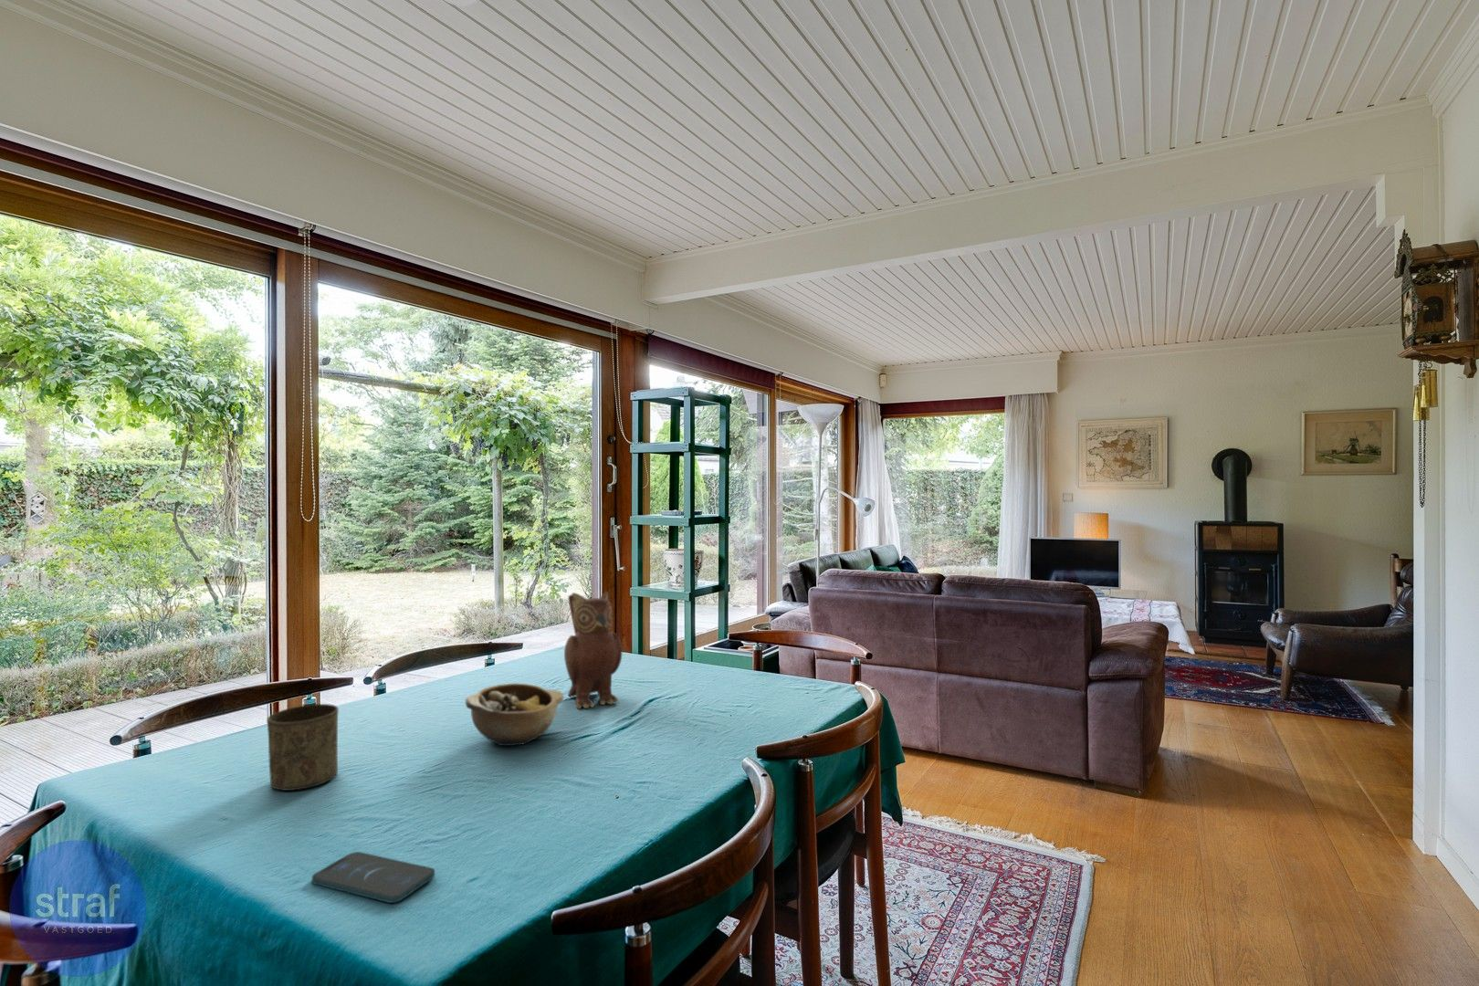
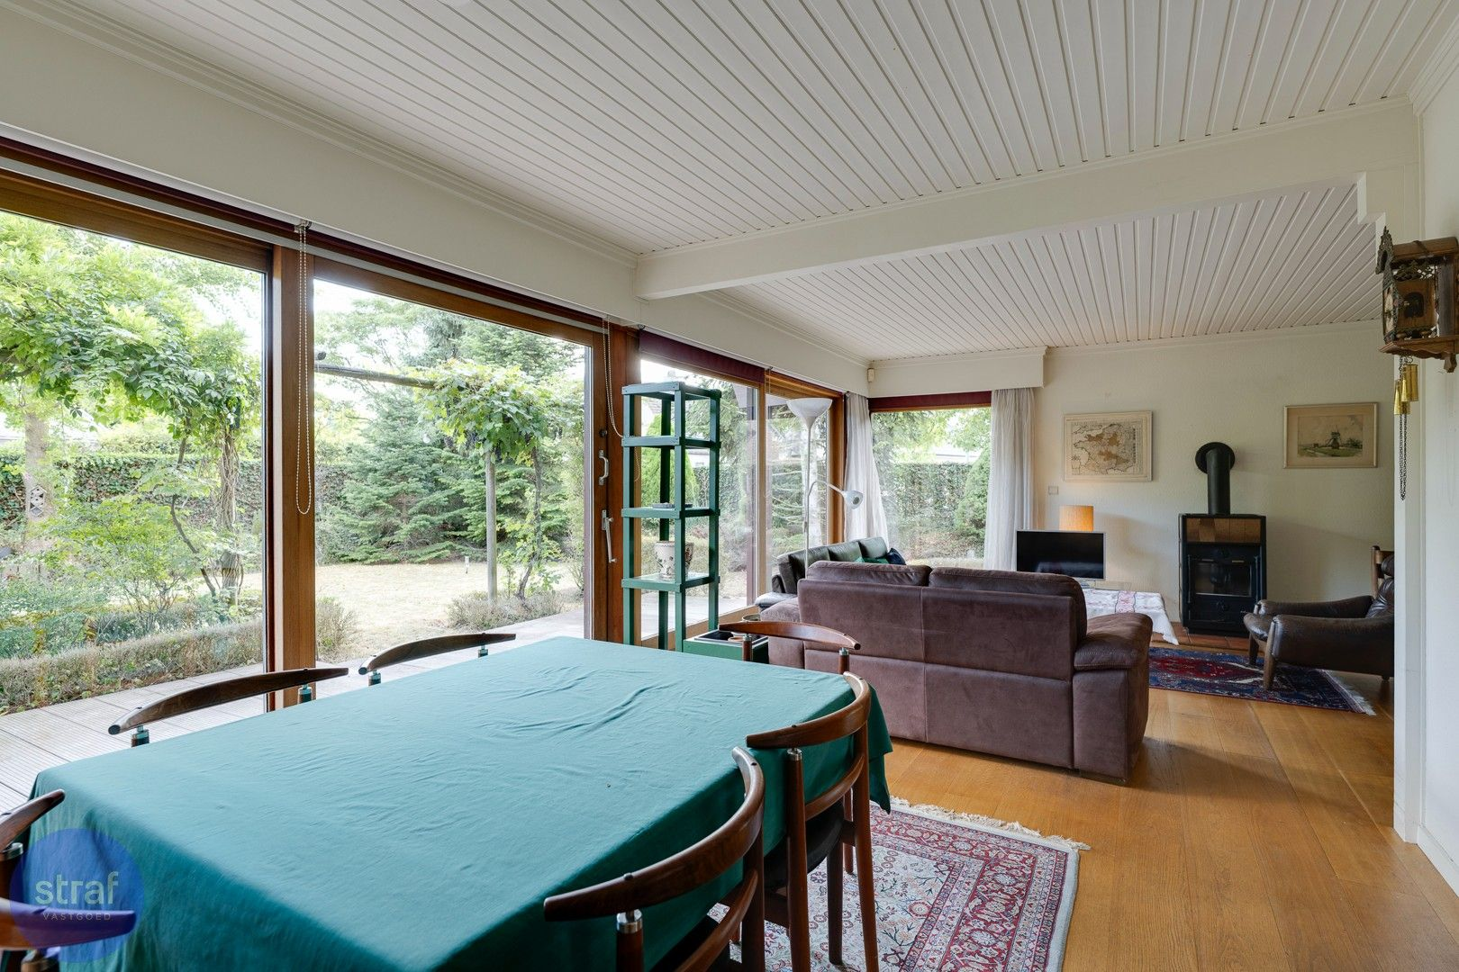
- cup (304, 746)
- bowl (516, 712)
- teapot (581, 645)
- smartphone (373, 876)
